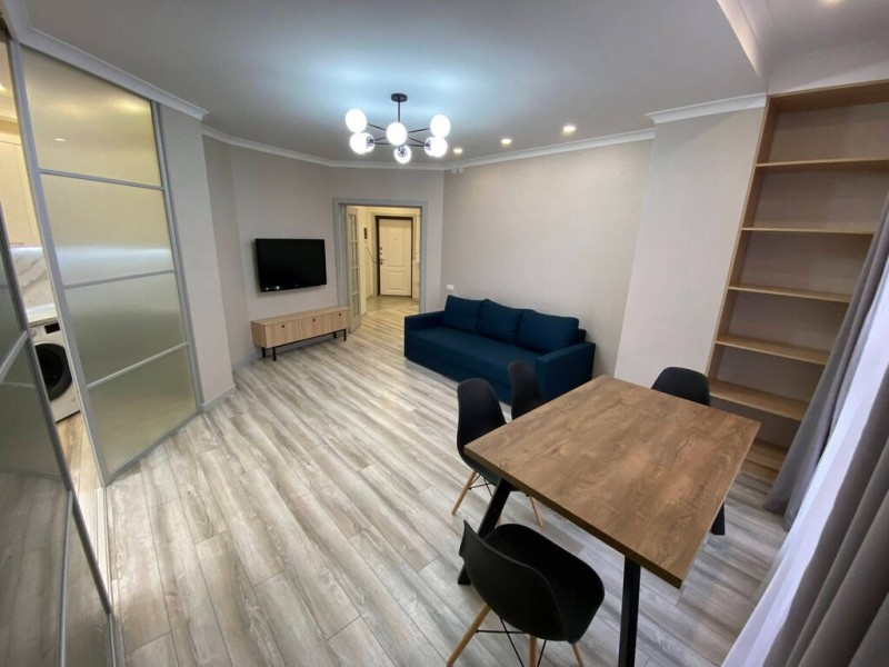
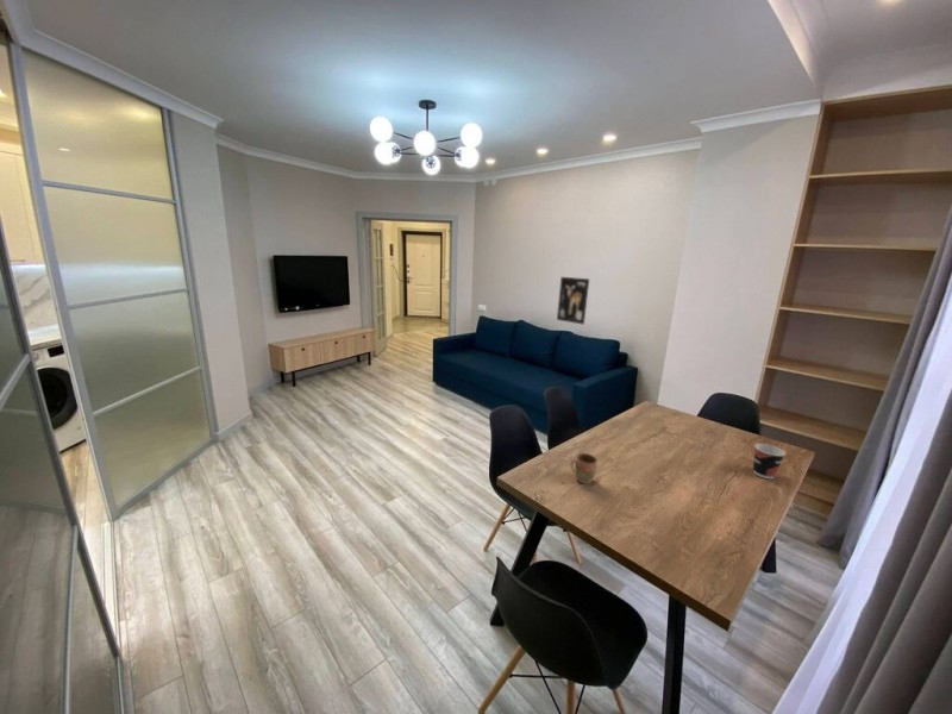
+ cup (766, 462)
+ mug (583, 468)
+ wall art (572, 300)
